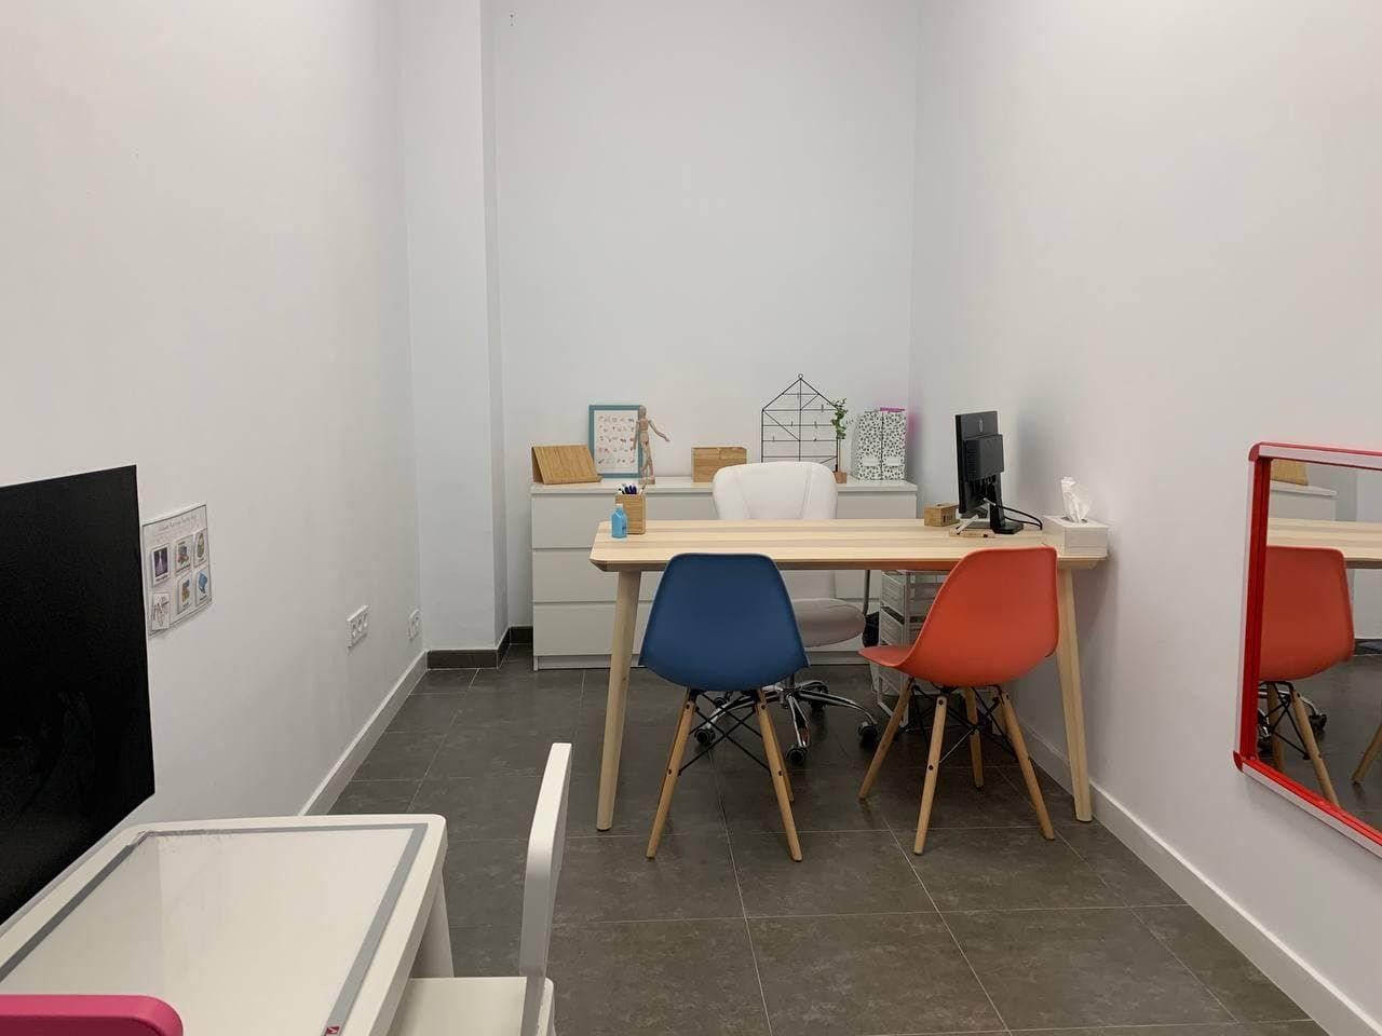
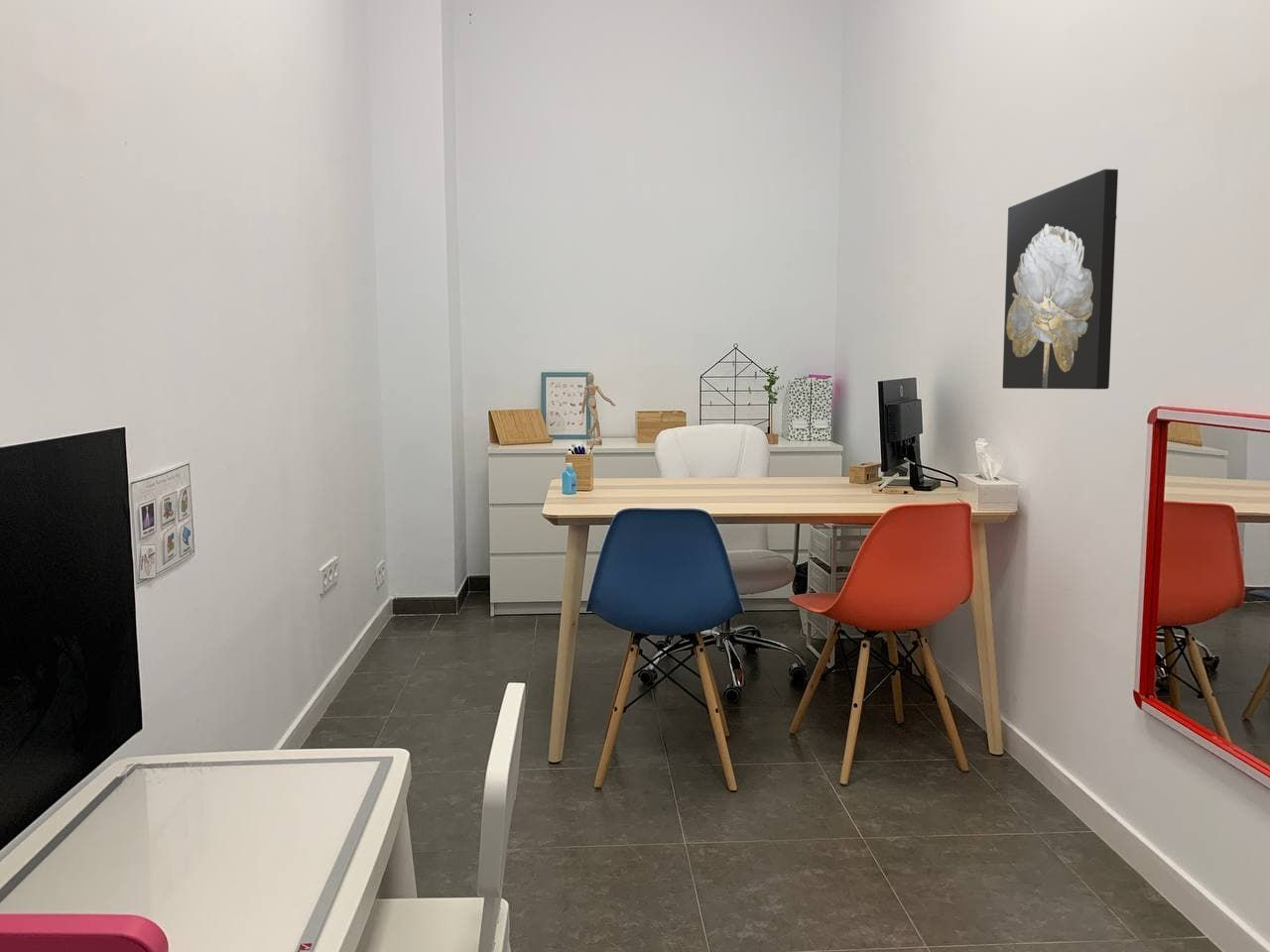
+ wall art (1055, 290)
